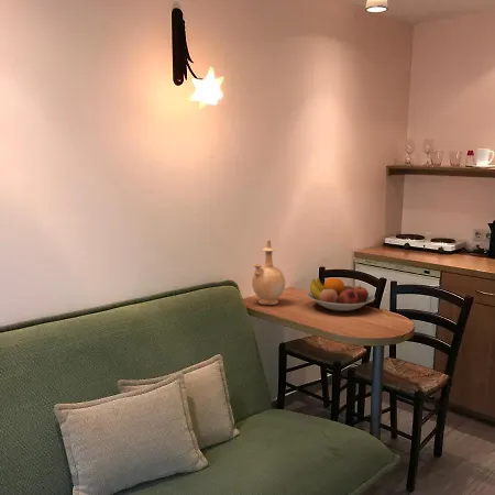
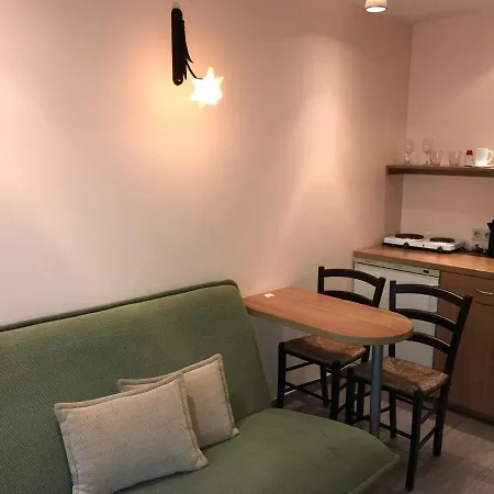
- vase (268, 271)
- fruit bowl (340, 293)
